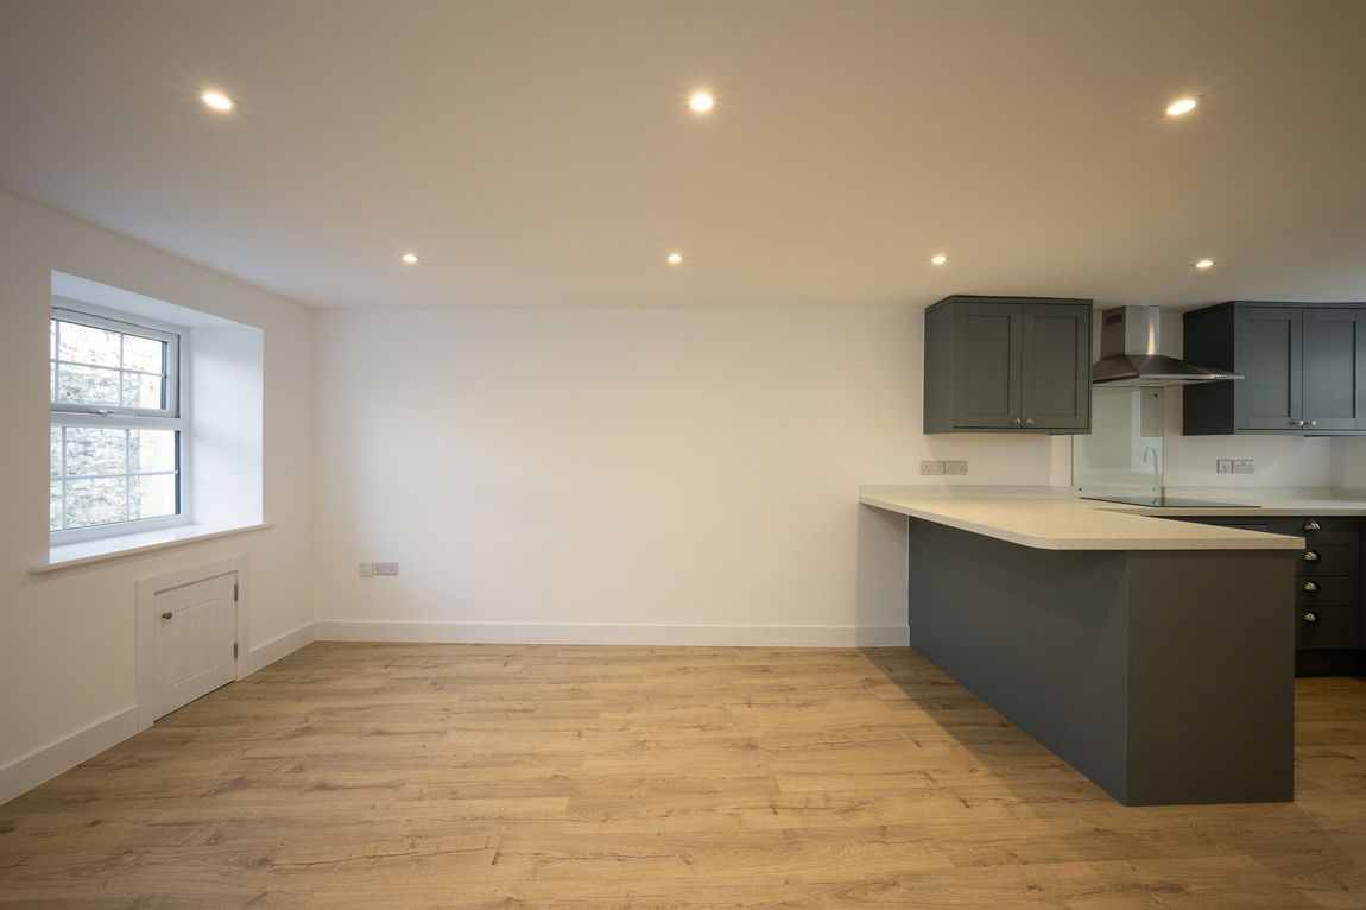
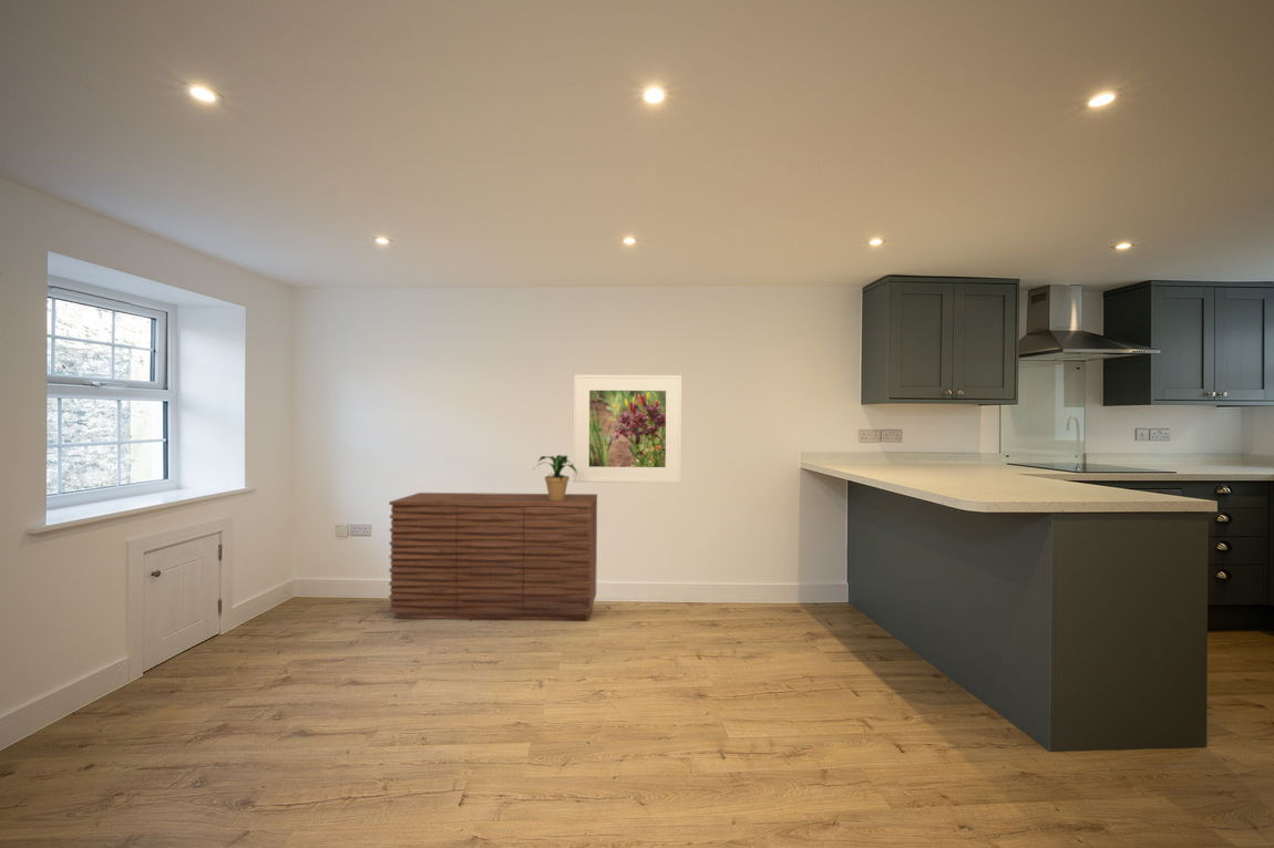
+ sideboard (499, 552)
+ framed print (627, 428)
+ potted plant (556, 477)
